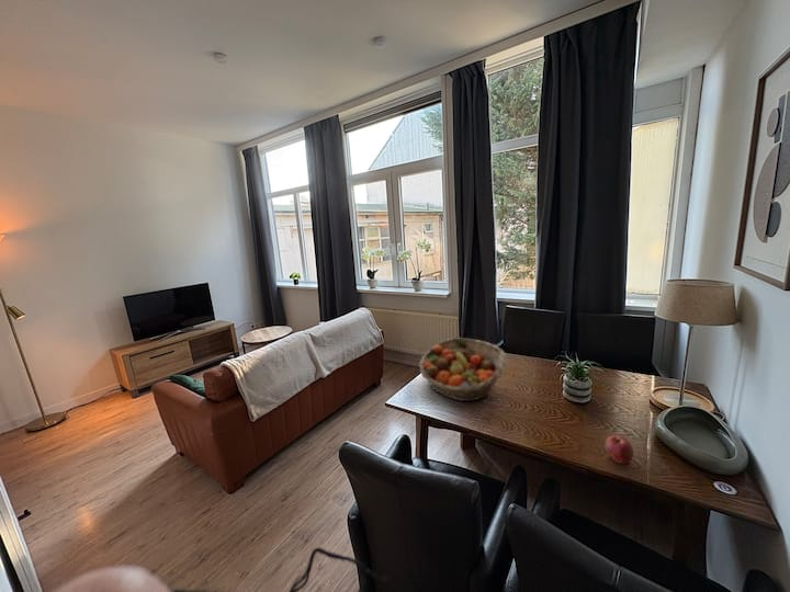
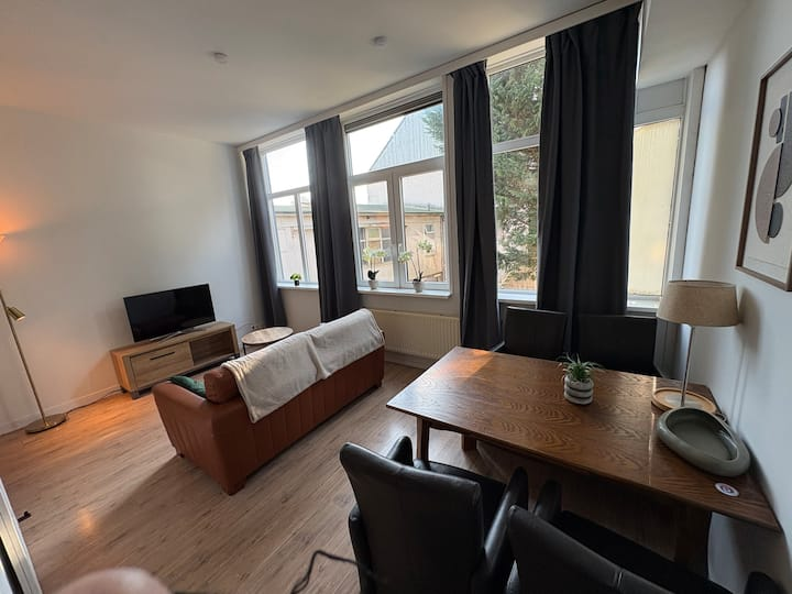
- fruit basket (461, 367)
- apple (619, 448)
